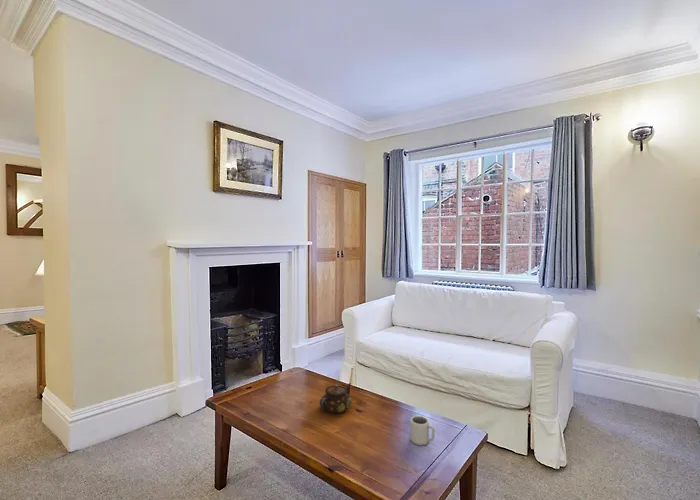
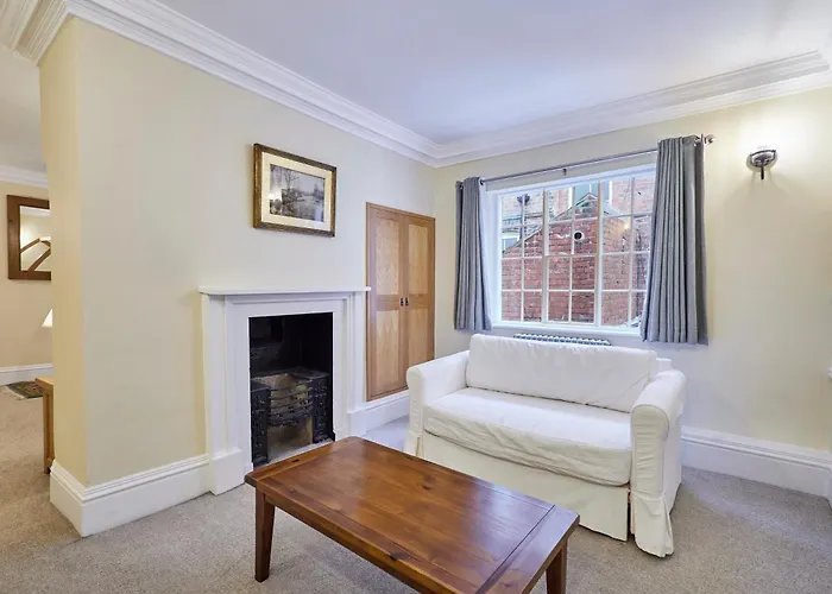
- cup (422, 431)
- teapot (336, 396)
